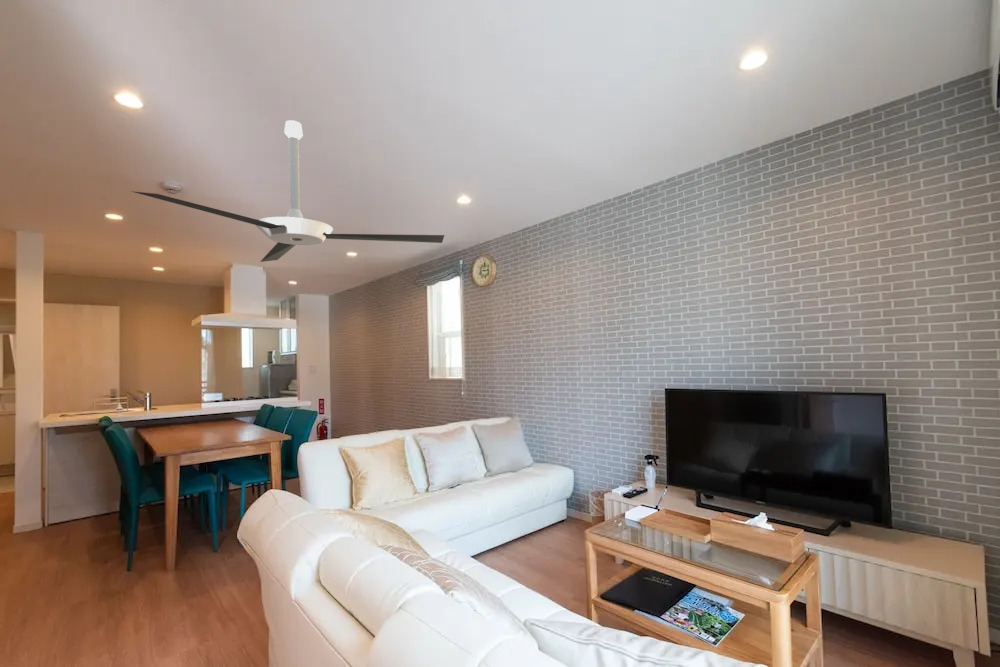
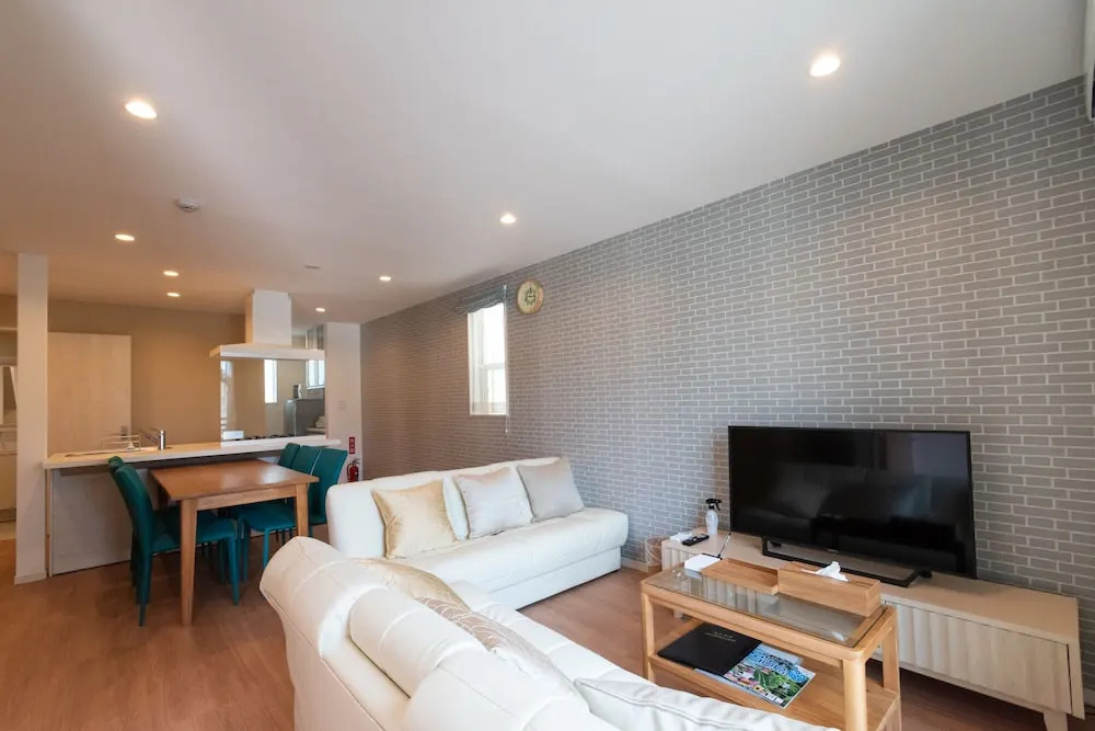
- ceiling fan (299, 191)
